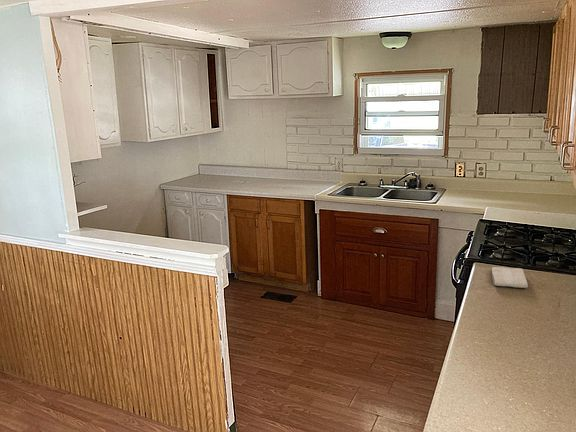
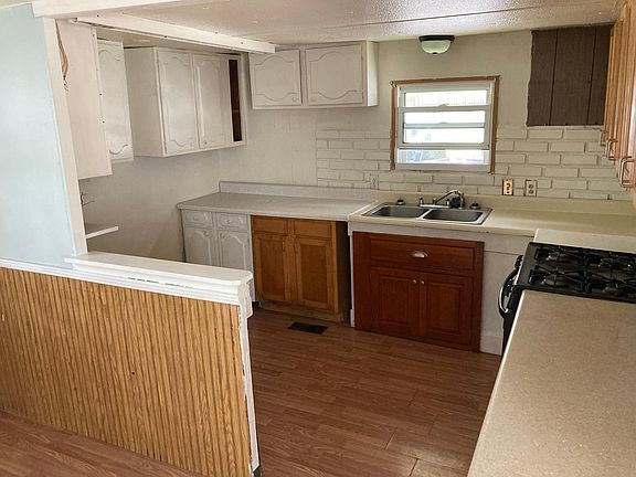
- washcloth (508, 276)
